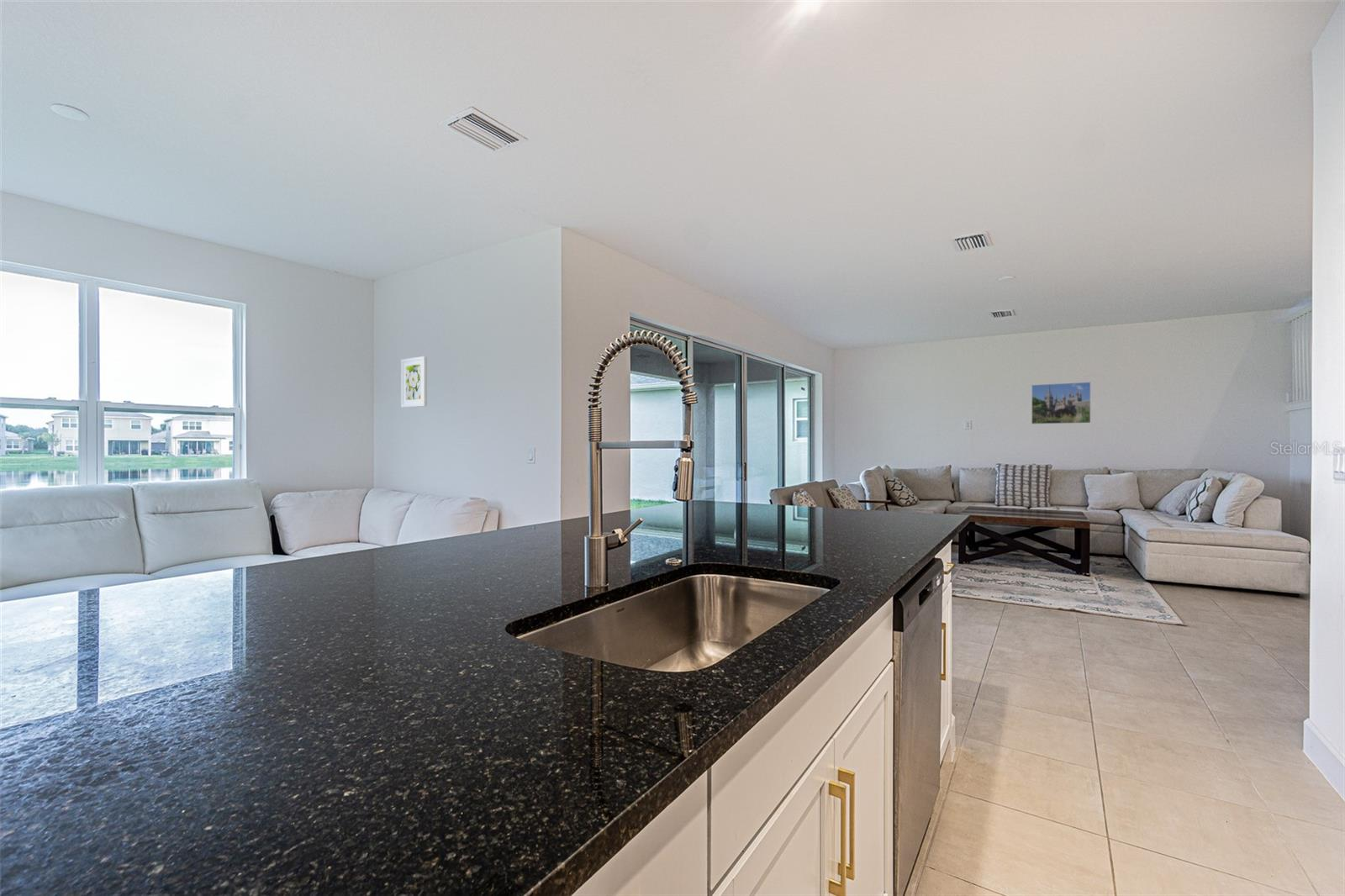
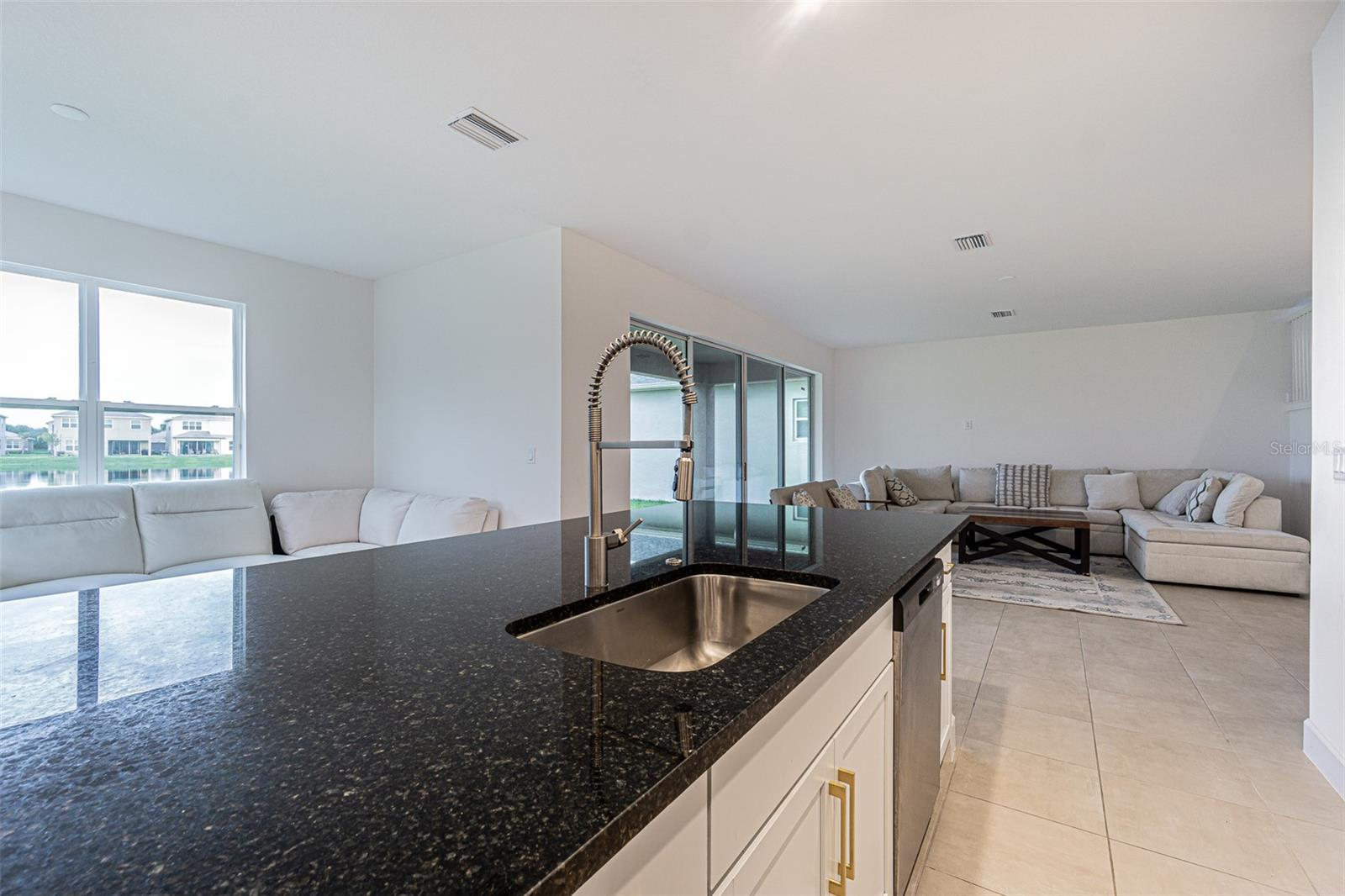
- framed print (414, 382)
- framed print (1060, 403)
